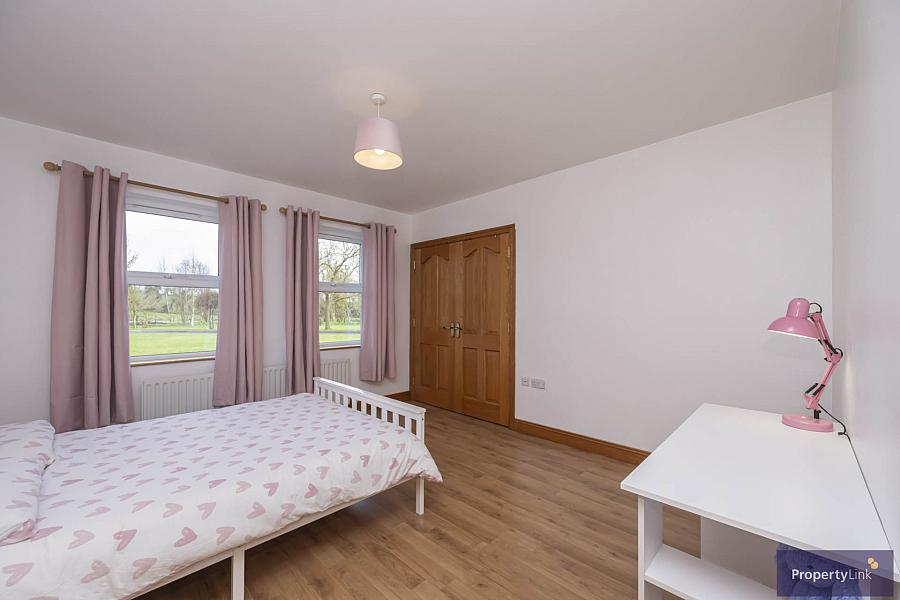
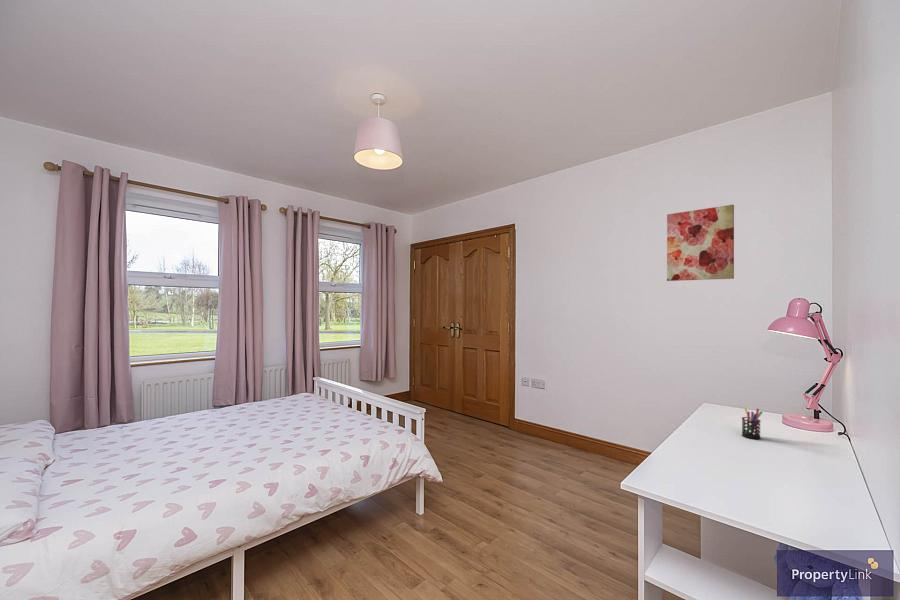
+ wall art (698, 244)
+ pen holder (753, 421)
